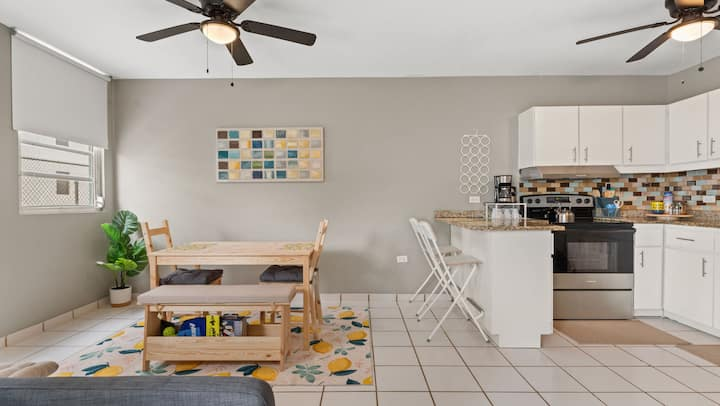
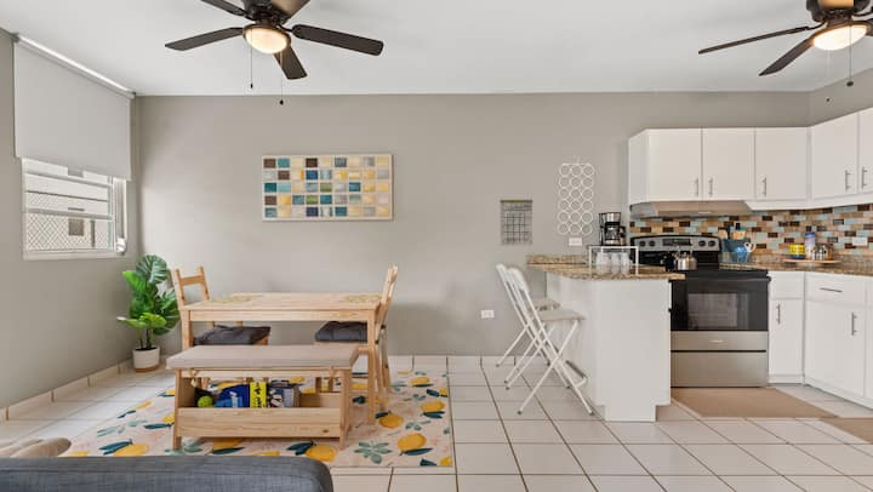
+ calendar (515, 217)
